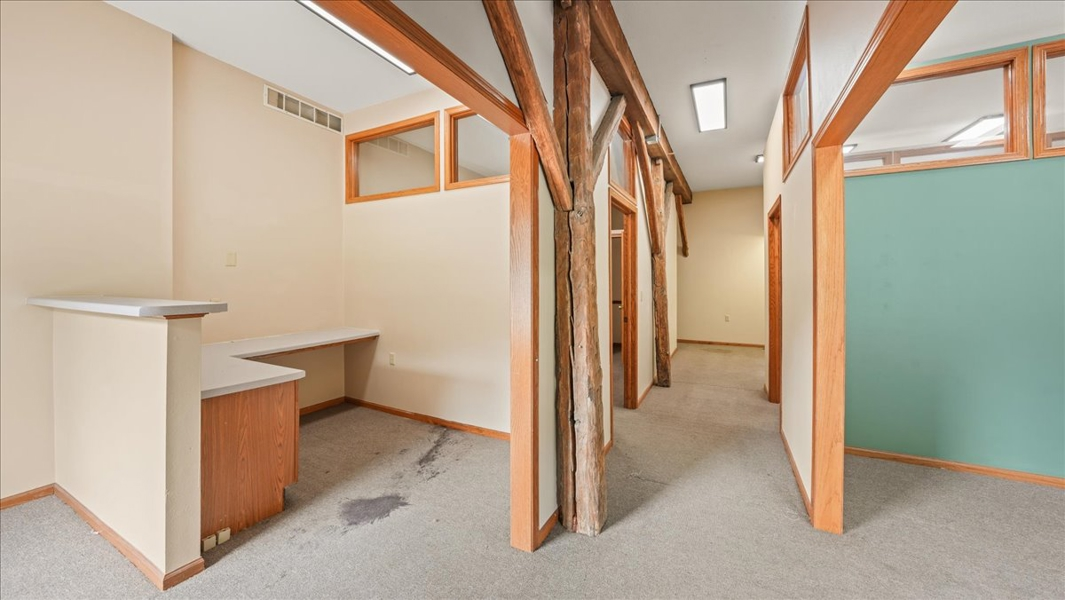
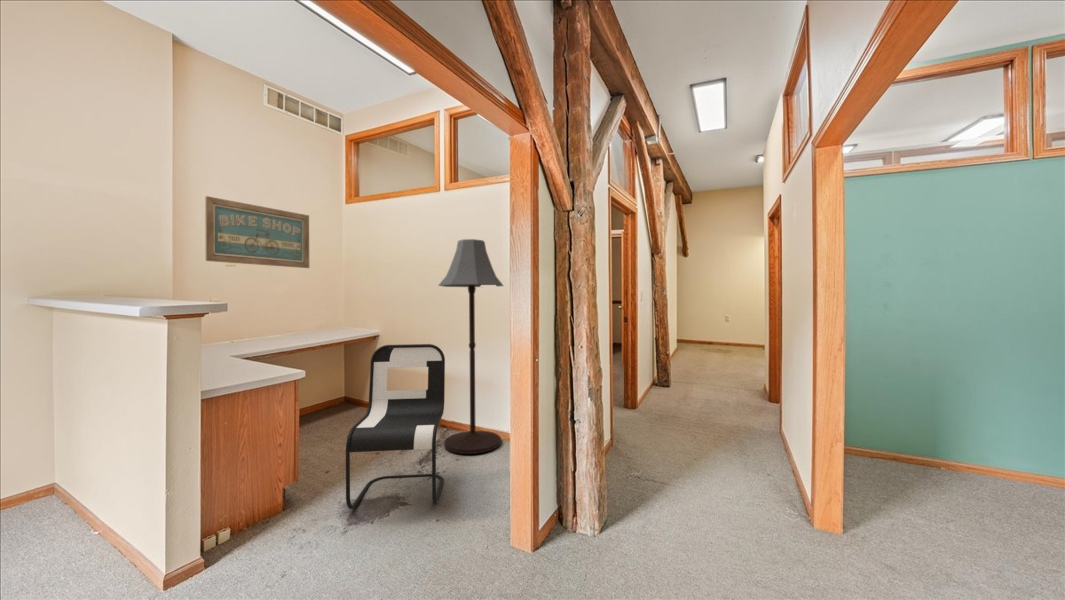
+ wall art (262, 235)
+ floor lamp (472, 342)
+ chair (401, 420)
